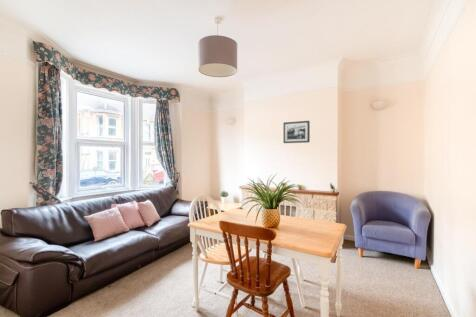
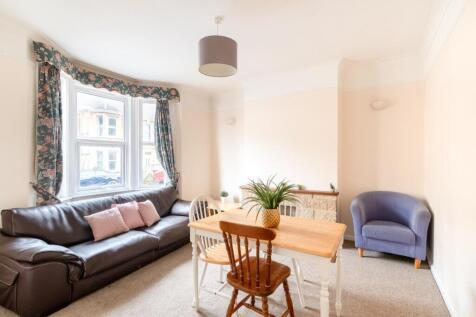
- picture frame (296, 132)
